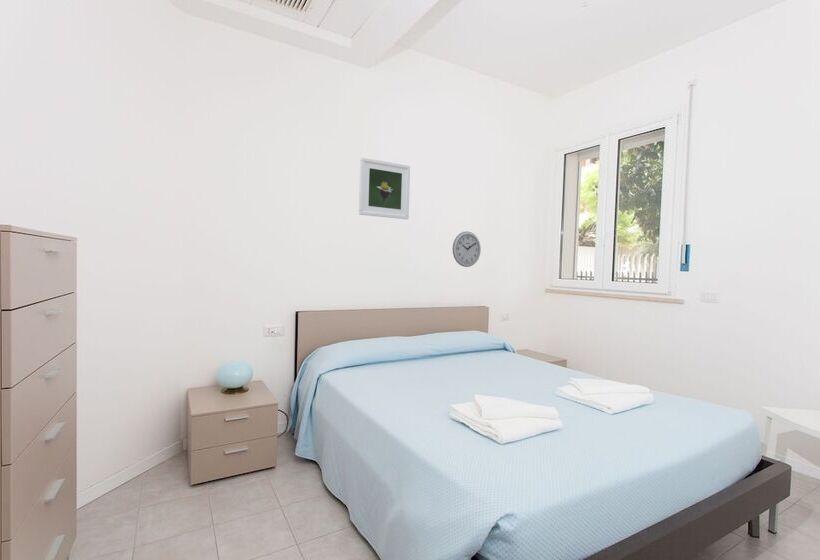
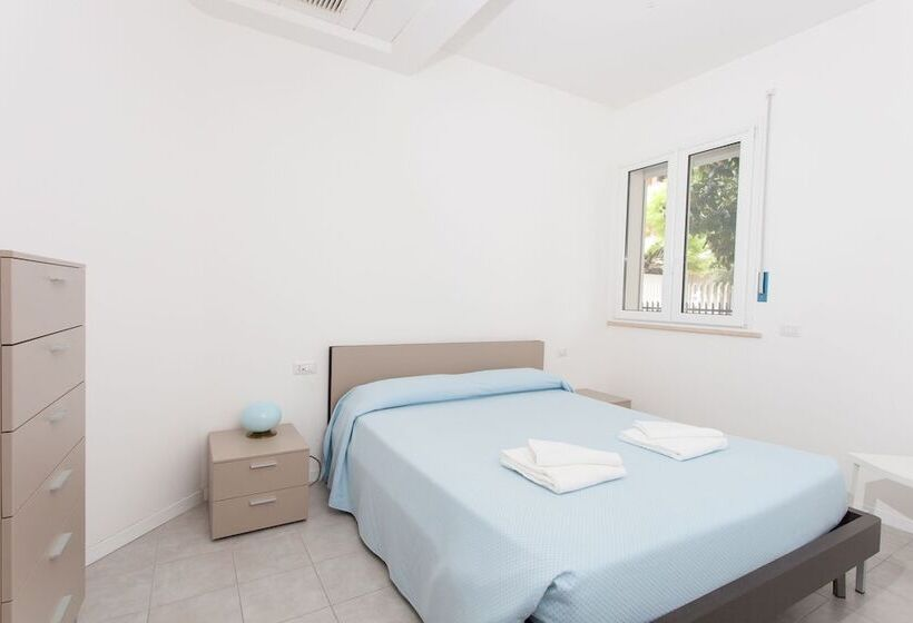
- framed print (385, 189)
- wall clock (467, 249)
